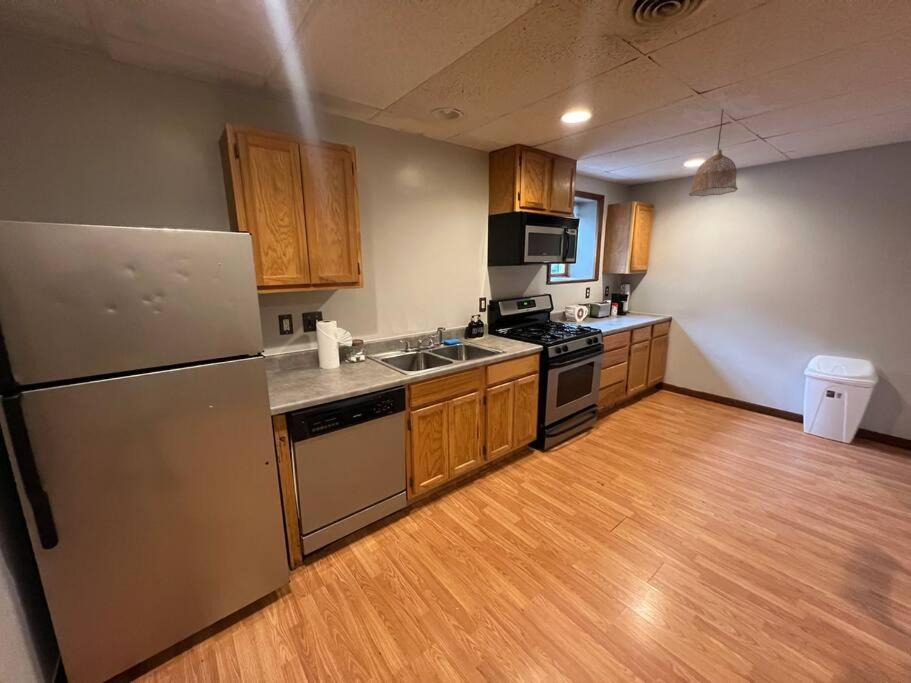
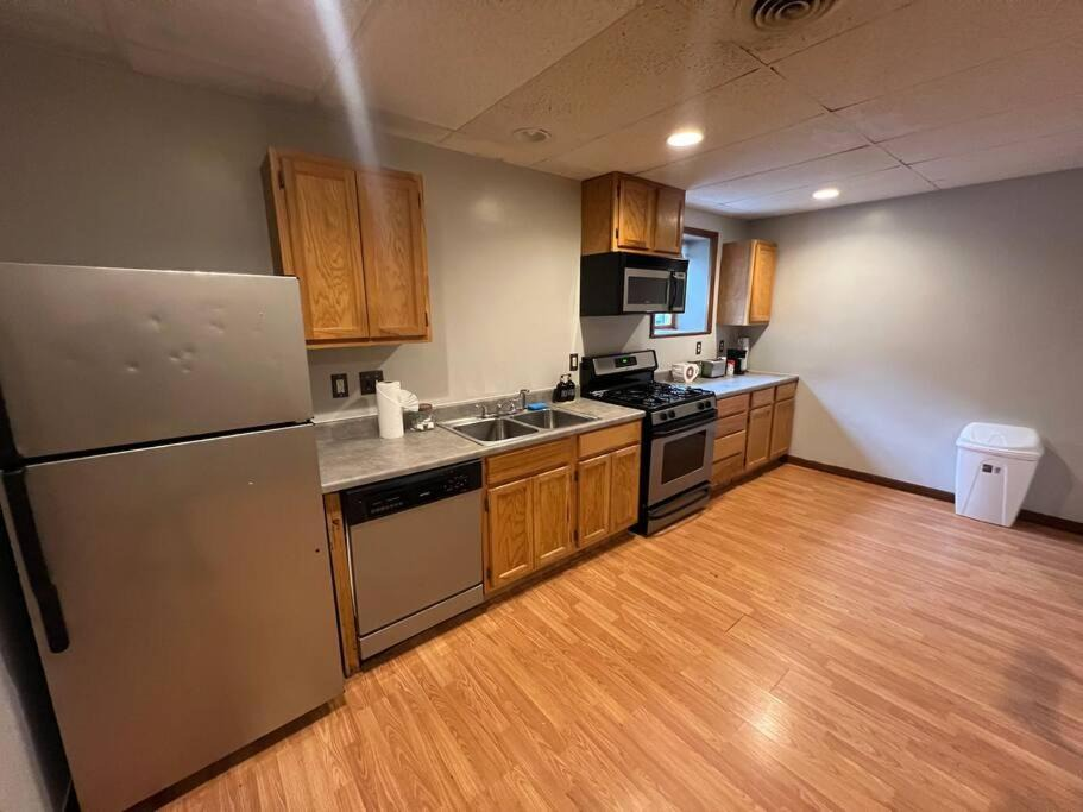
- pendant lamp (717, 151)
